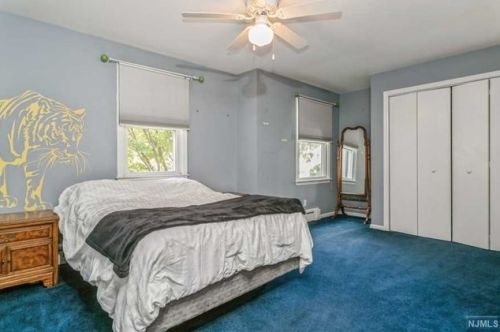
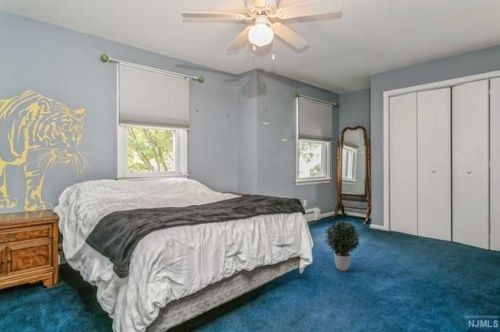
+ potted plant (342, 245)
